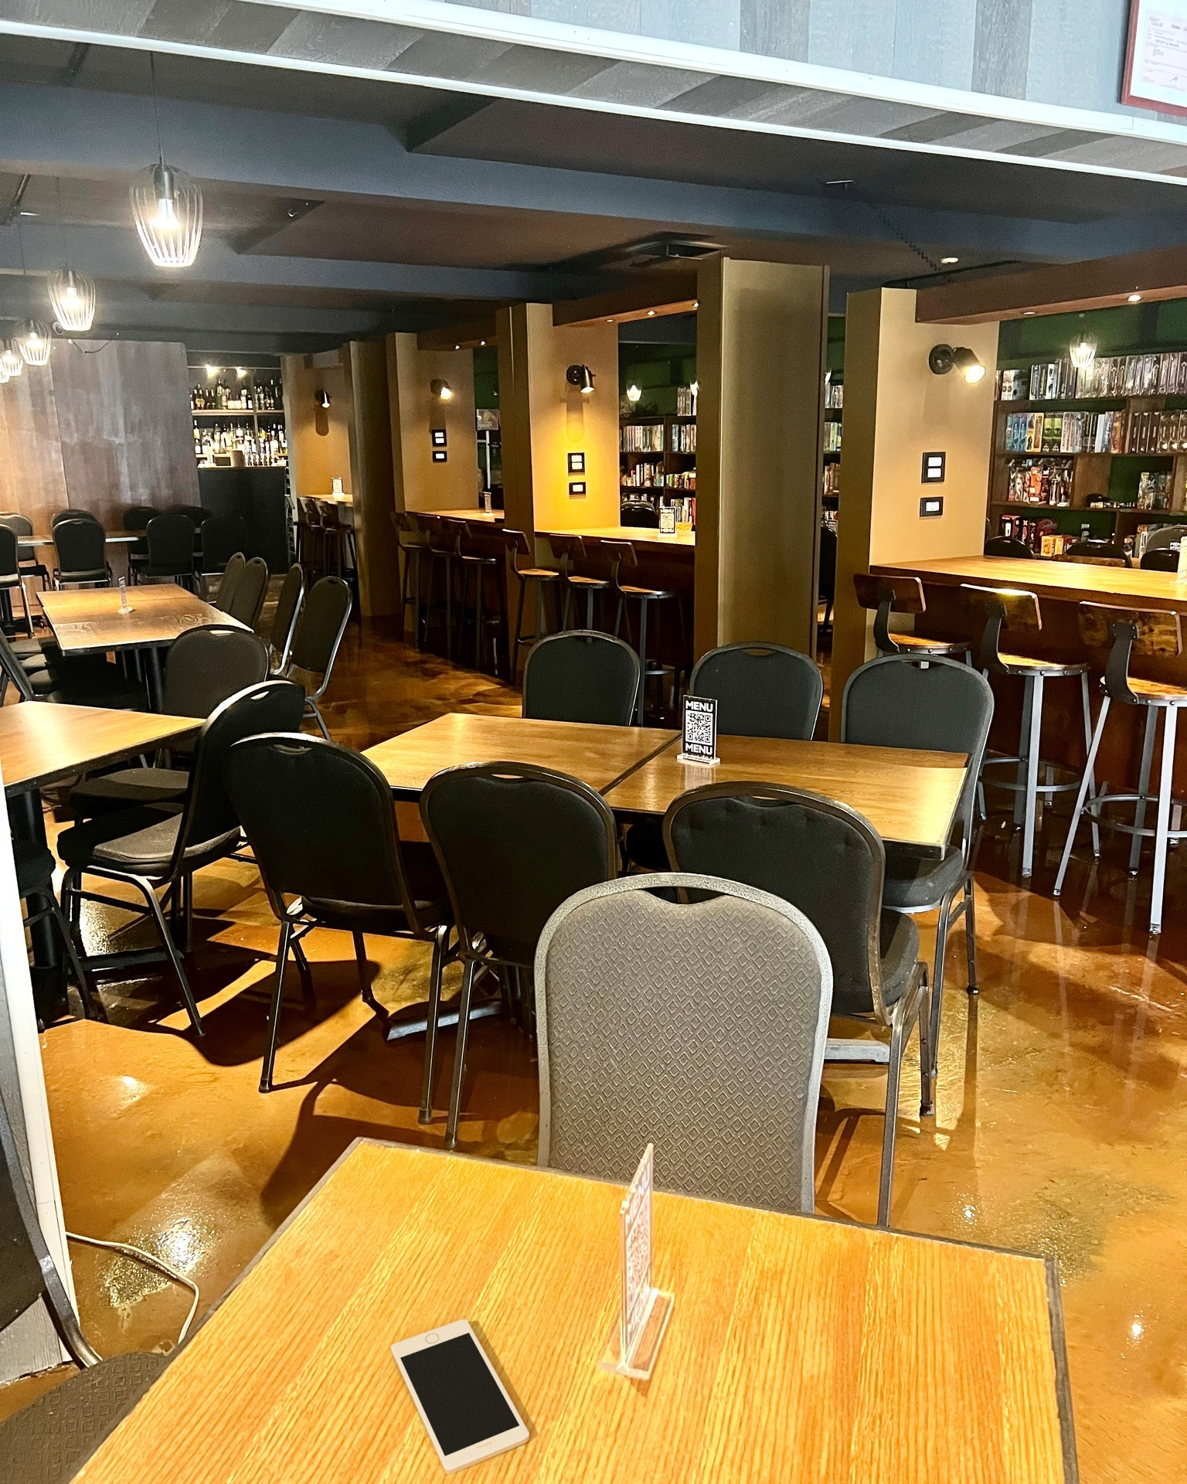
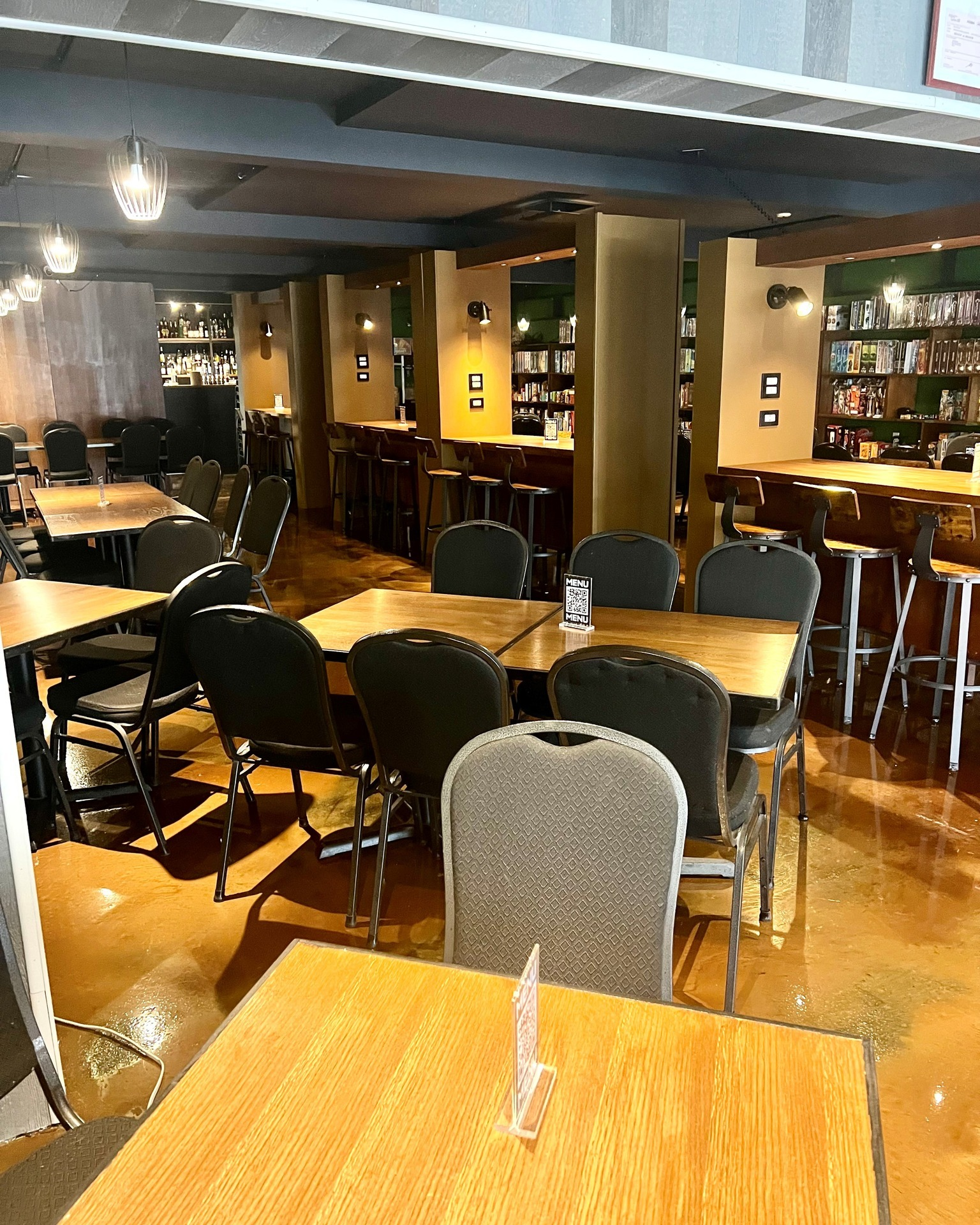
- cell phone (457, 1391)
